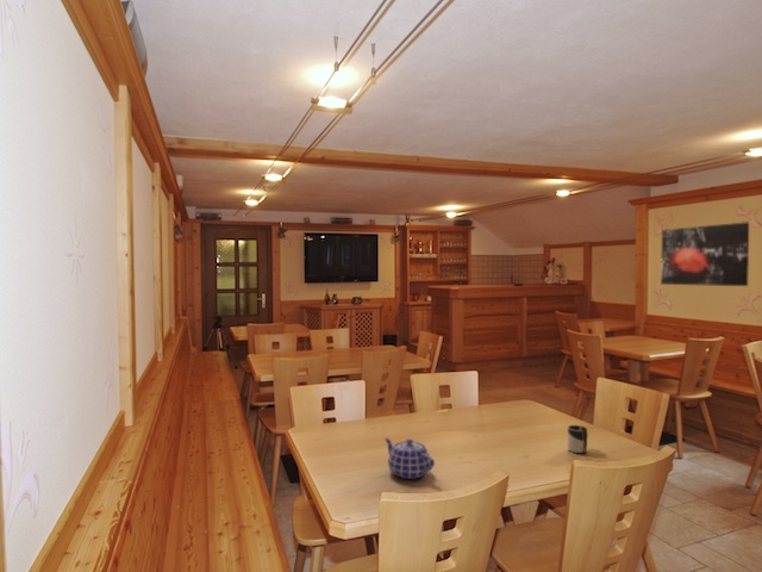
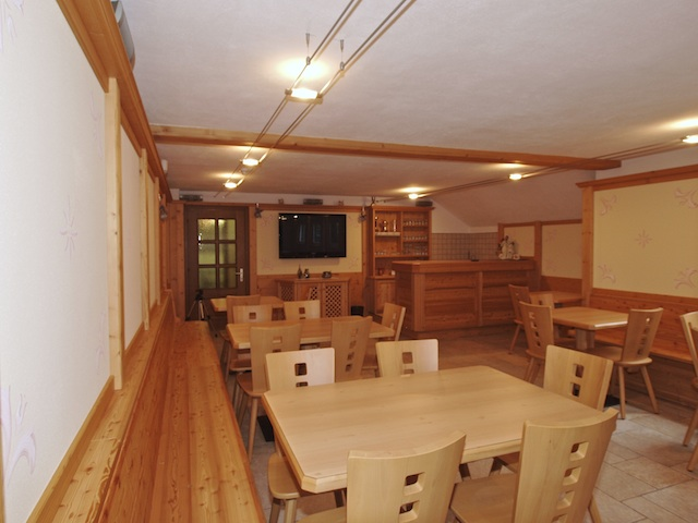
- cup (579, 439)
- wall art (701, 255)
- teapot (407, 455)
